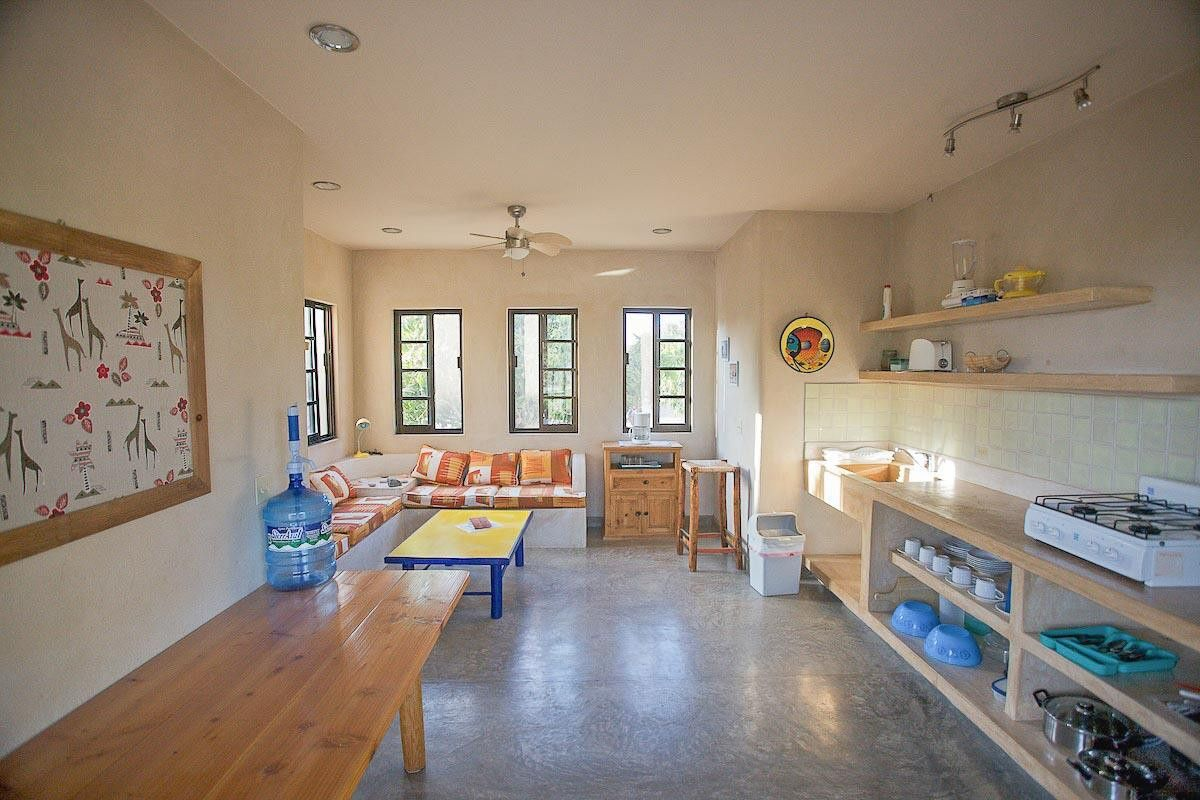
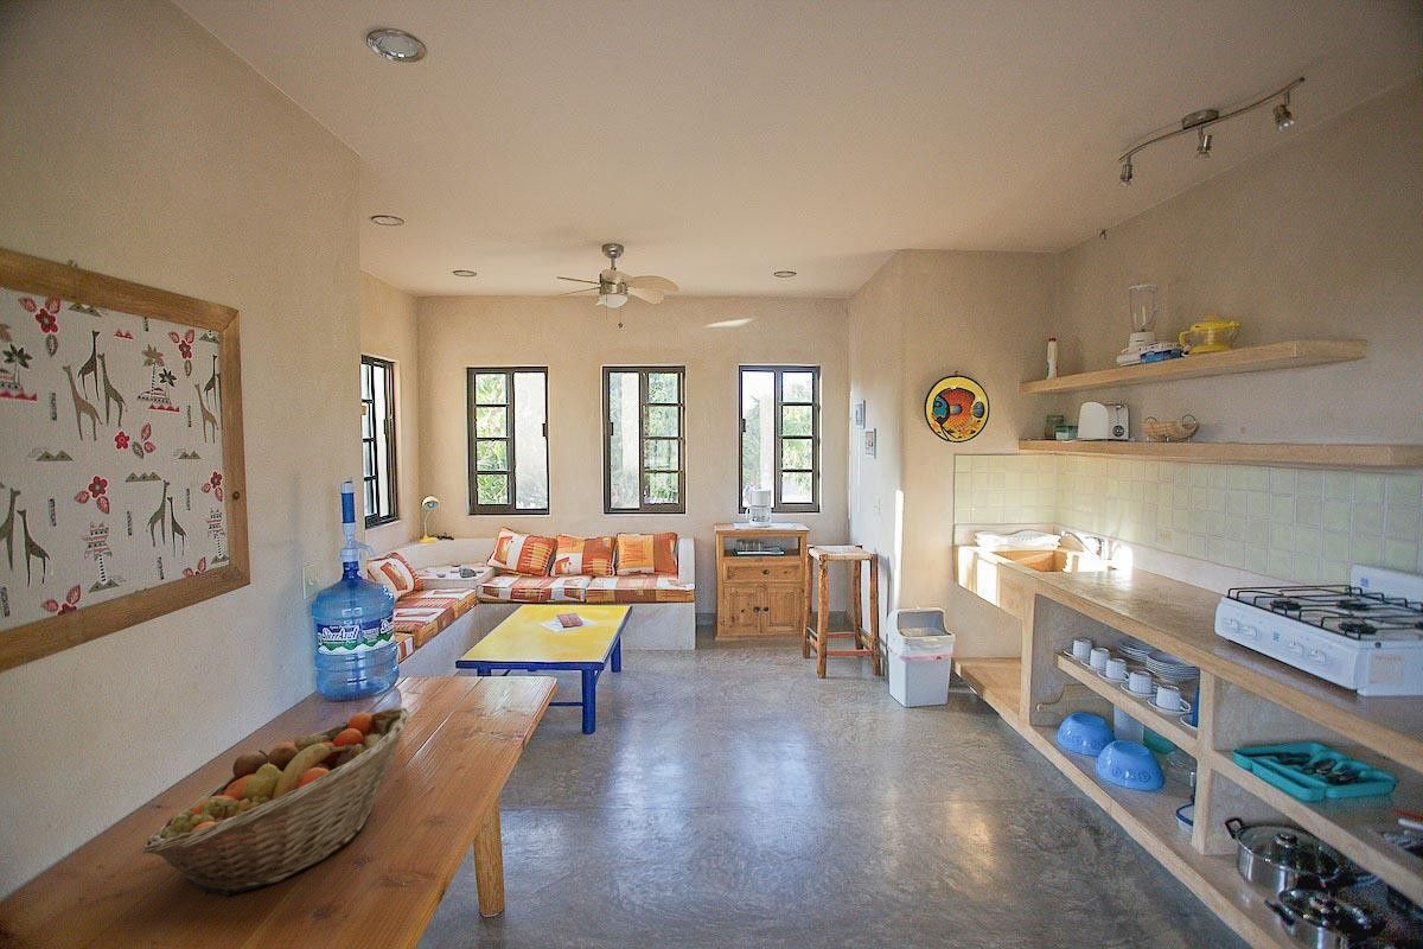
+ fruit basket (295, 786)
